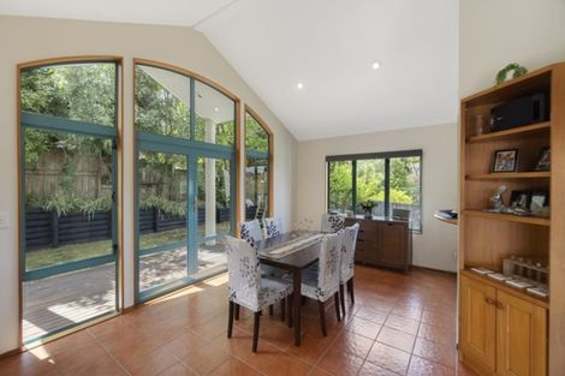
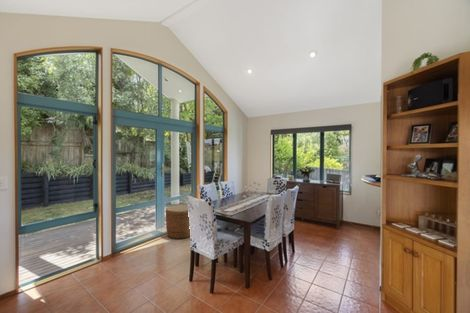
+ basket (180, 221)
